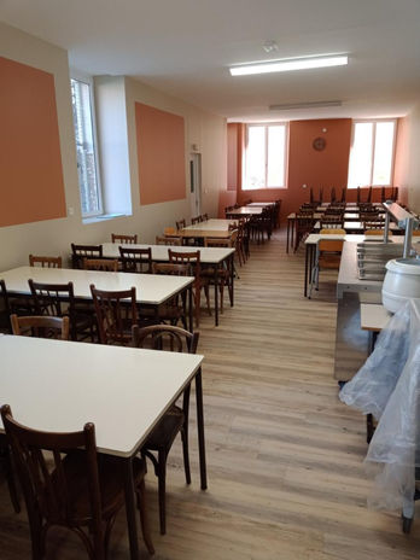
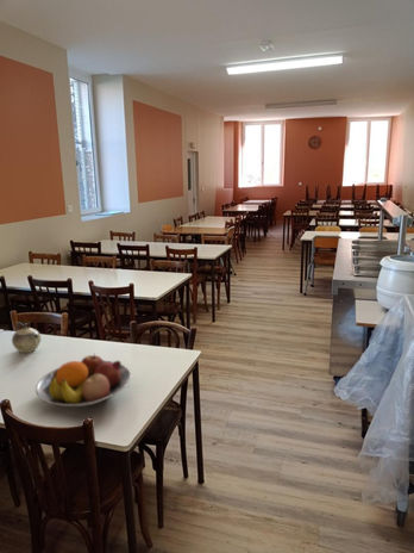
+ fruit bowl (84, 377)
+ teapot (27, 337)
